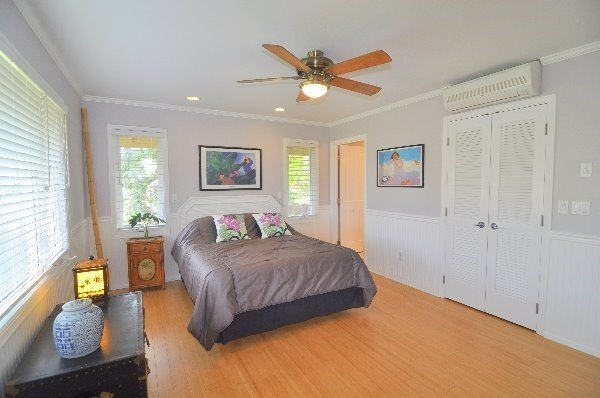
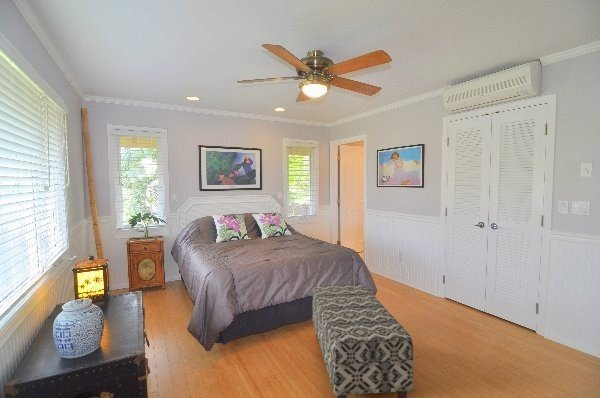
+ bench (352, 337)
